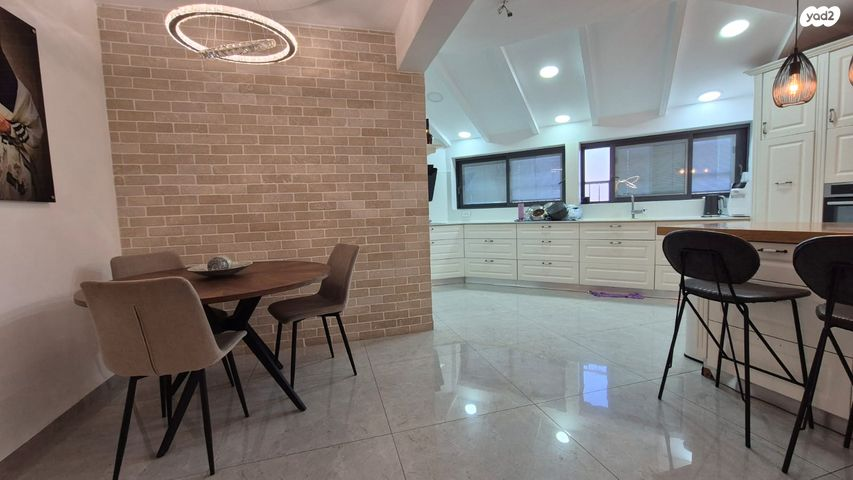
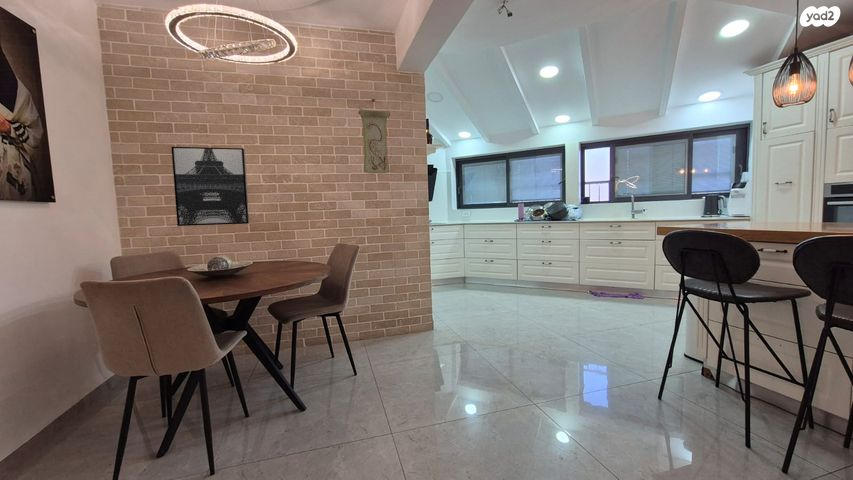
+ wall art (211, 186)
+ wall scroll (375, 135)
